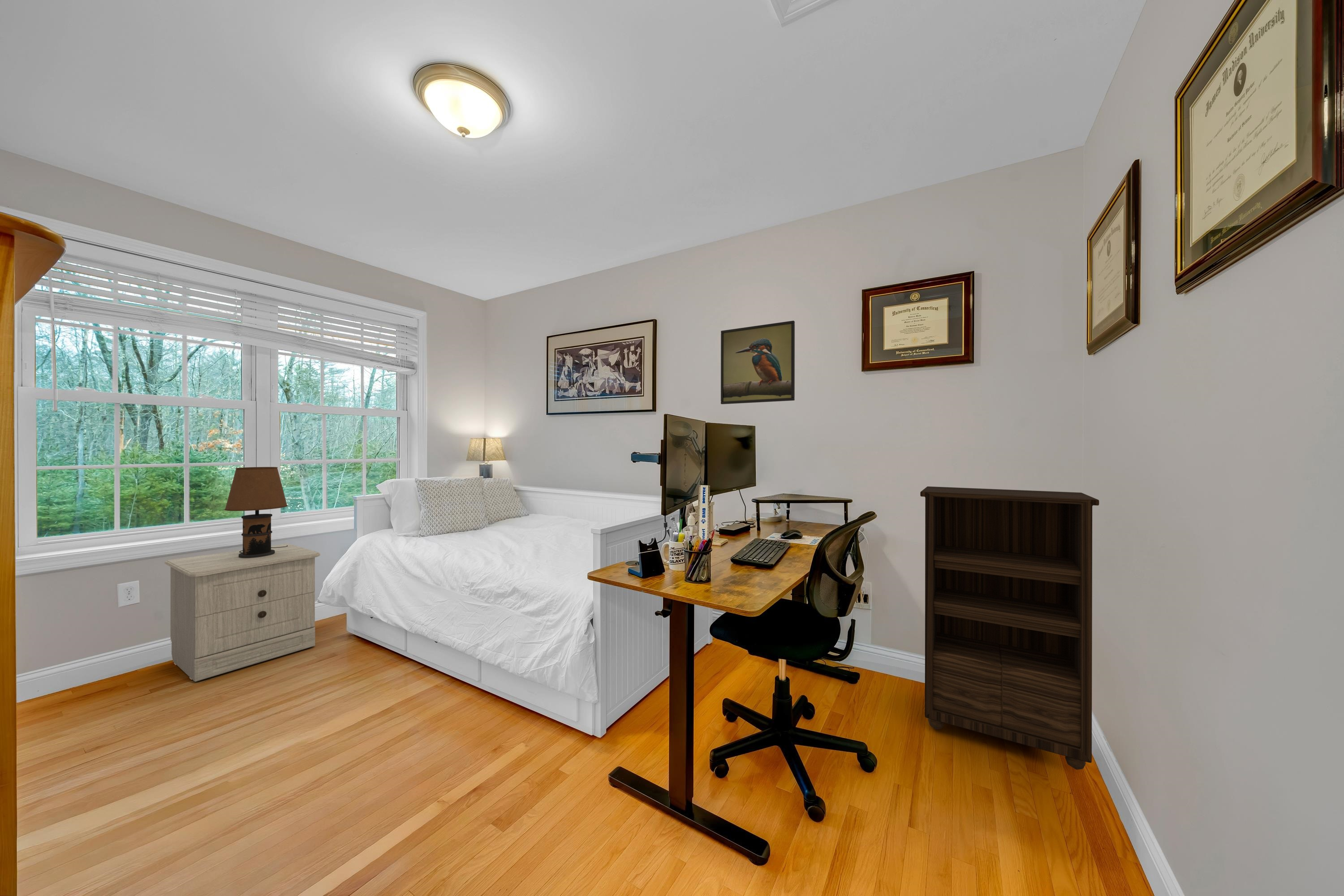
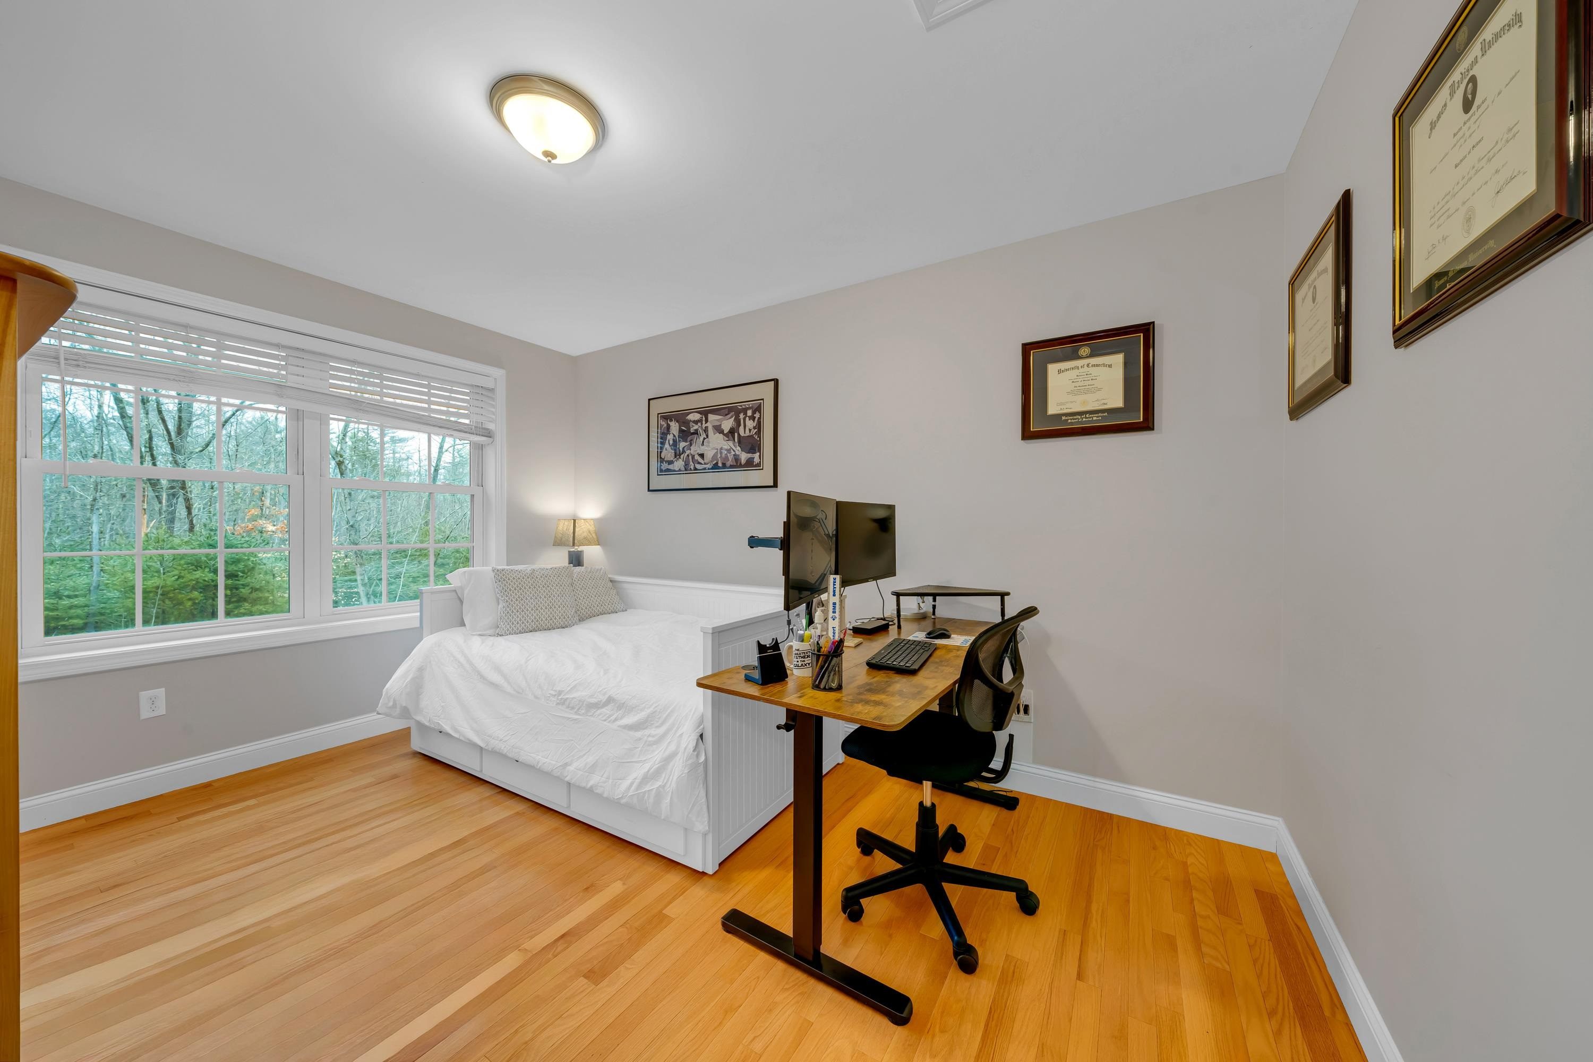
- nightstand (246, 605)
- bookshelf (1000, 612)
- table lamp (262, 509)
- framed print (756, 364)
